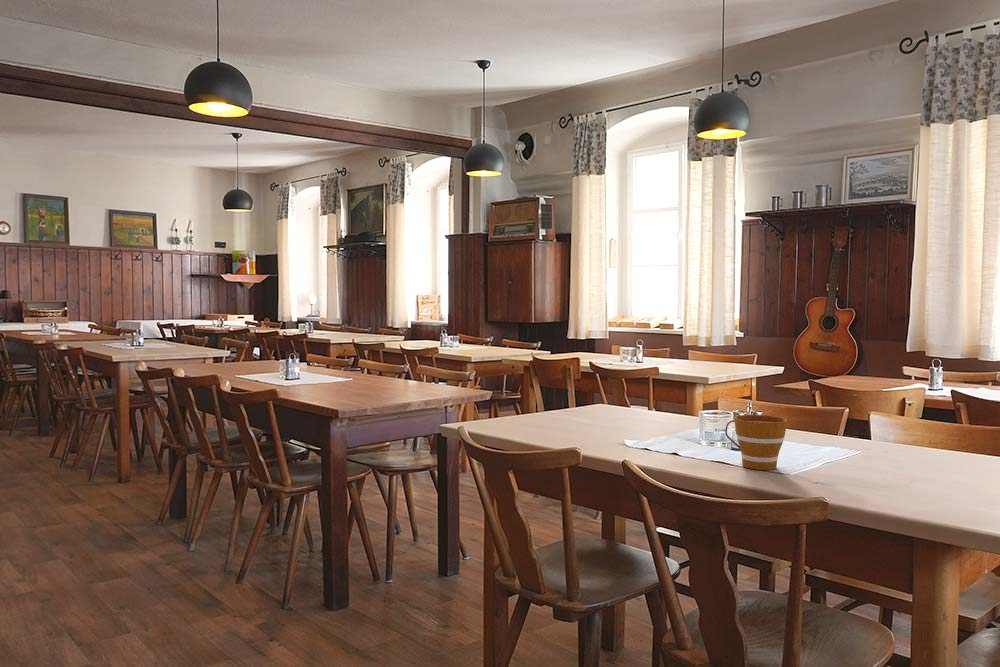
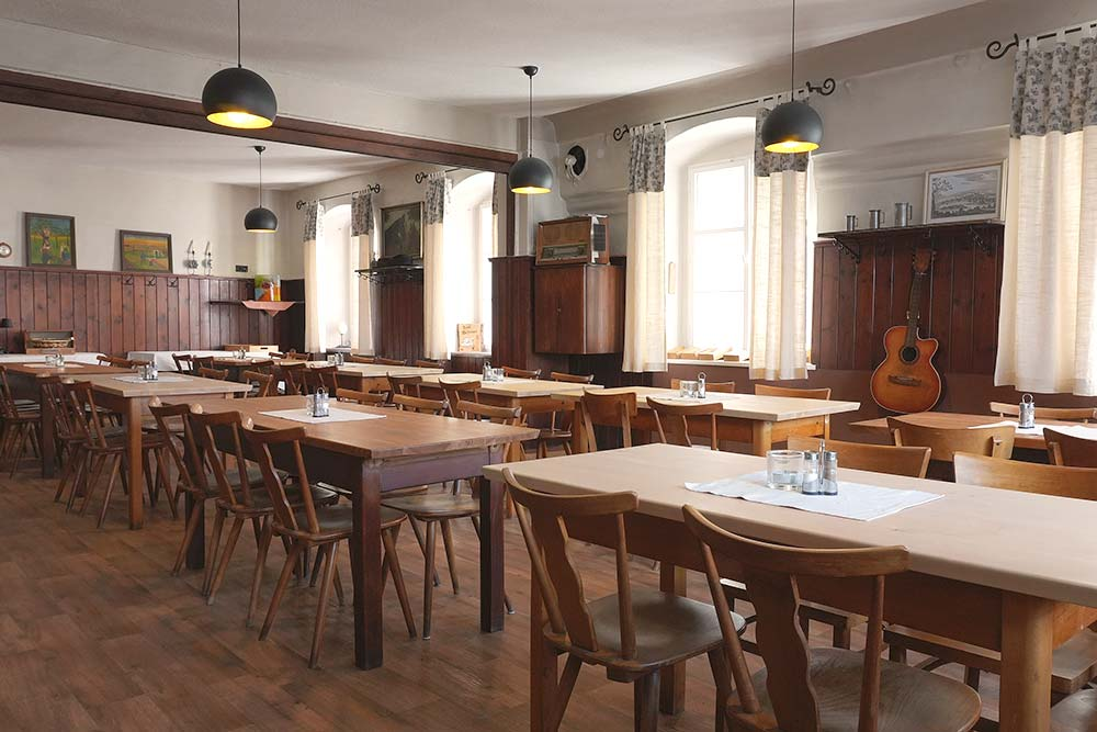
- cup (755, 442)
